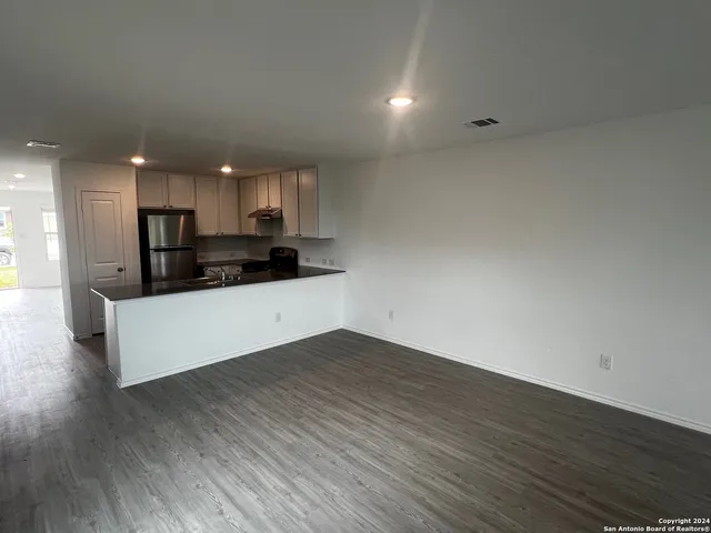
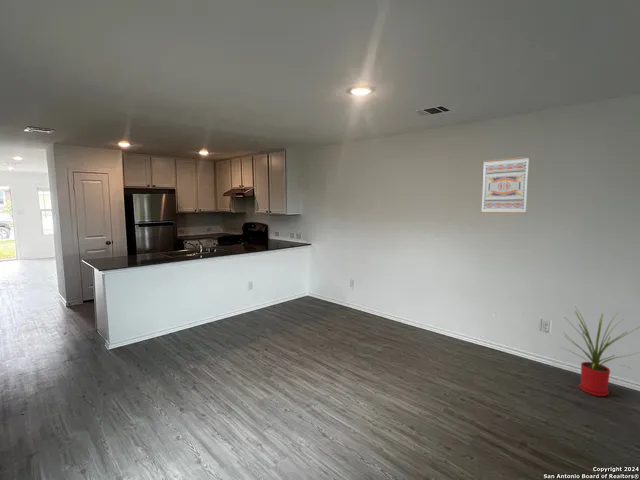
+ house plant (596, 351)
+ wall art (504, 186)
